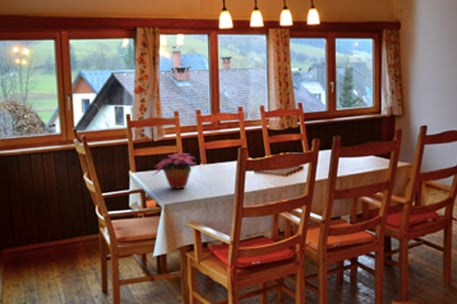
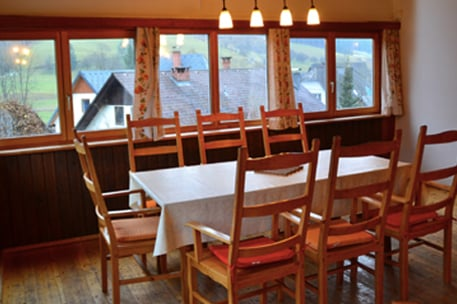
- flower arrangement (177, 170)
